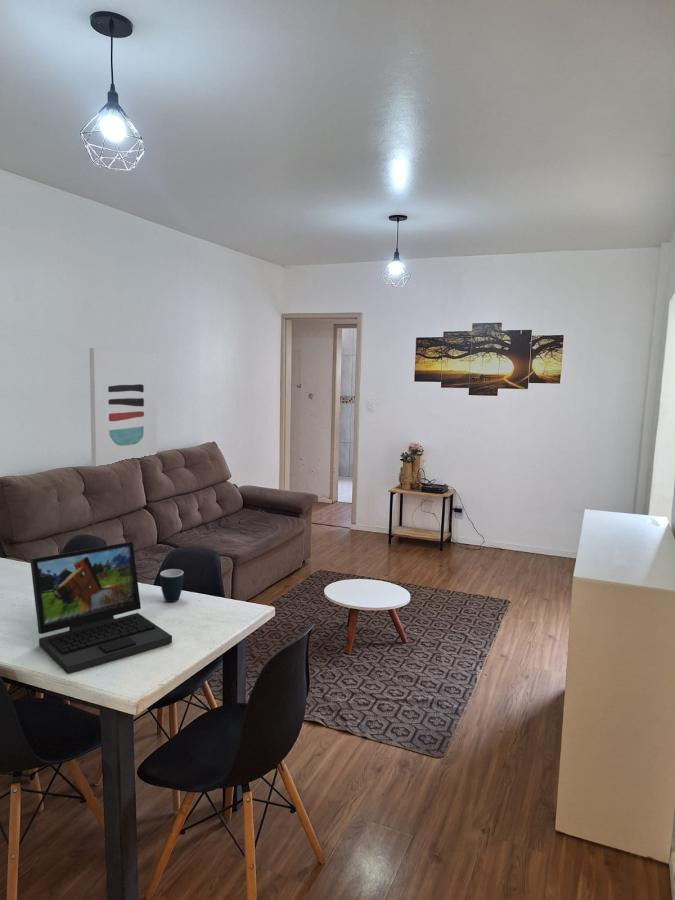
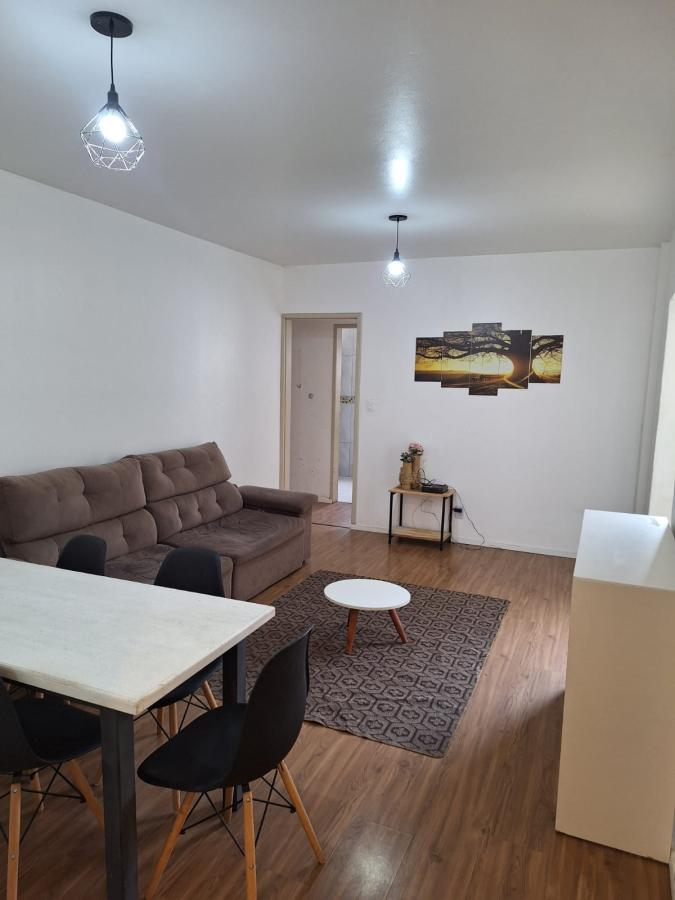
- mug (169, 585)
- wall art (125, 414)
- laptop (101, 599)
